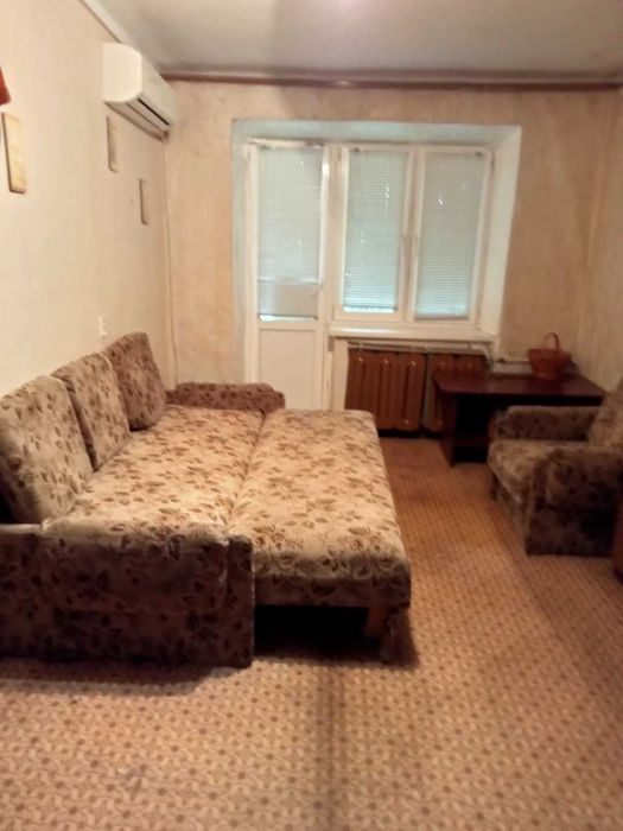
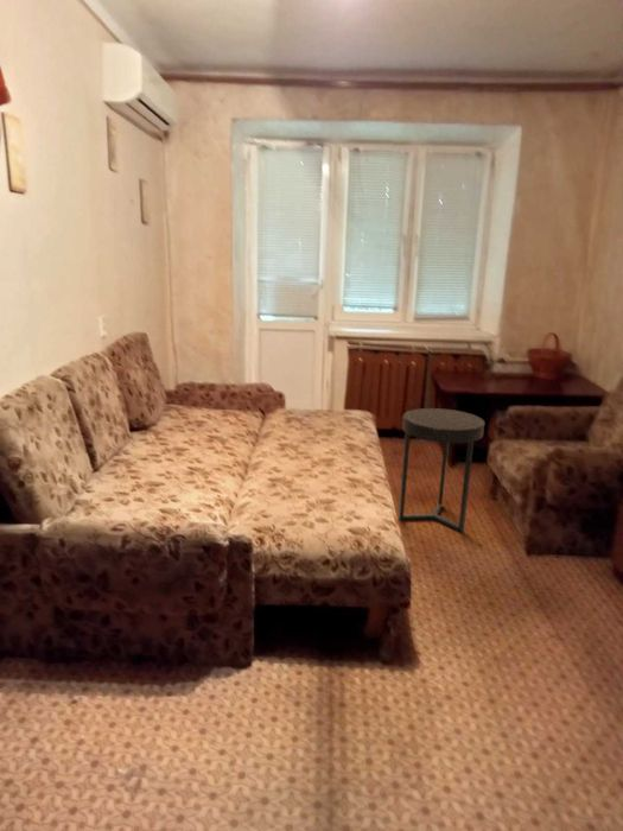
+ side table (441, 469)
